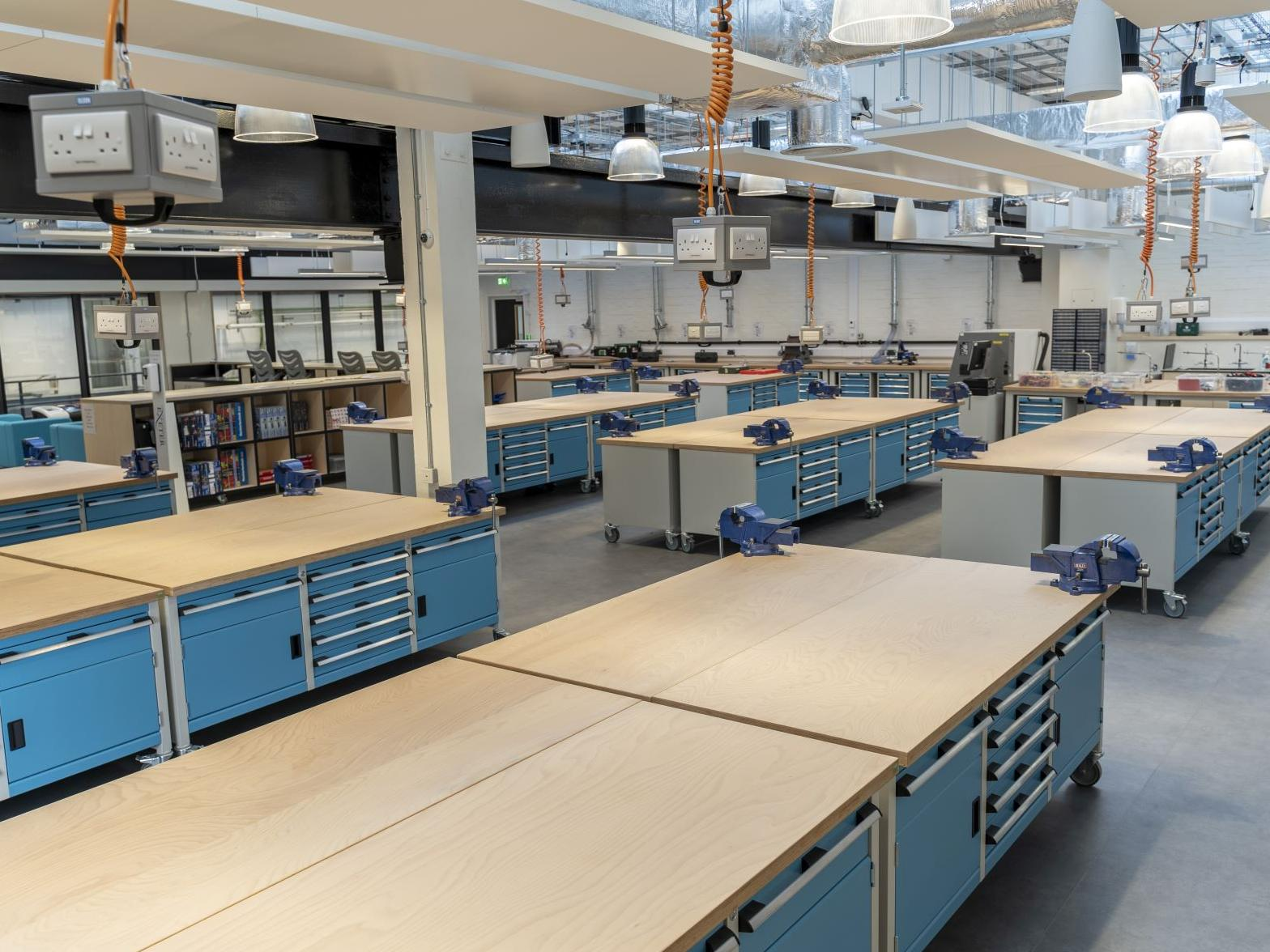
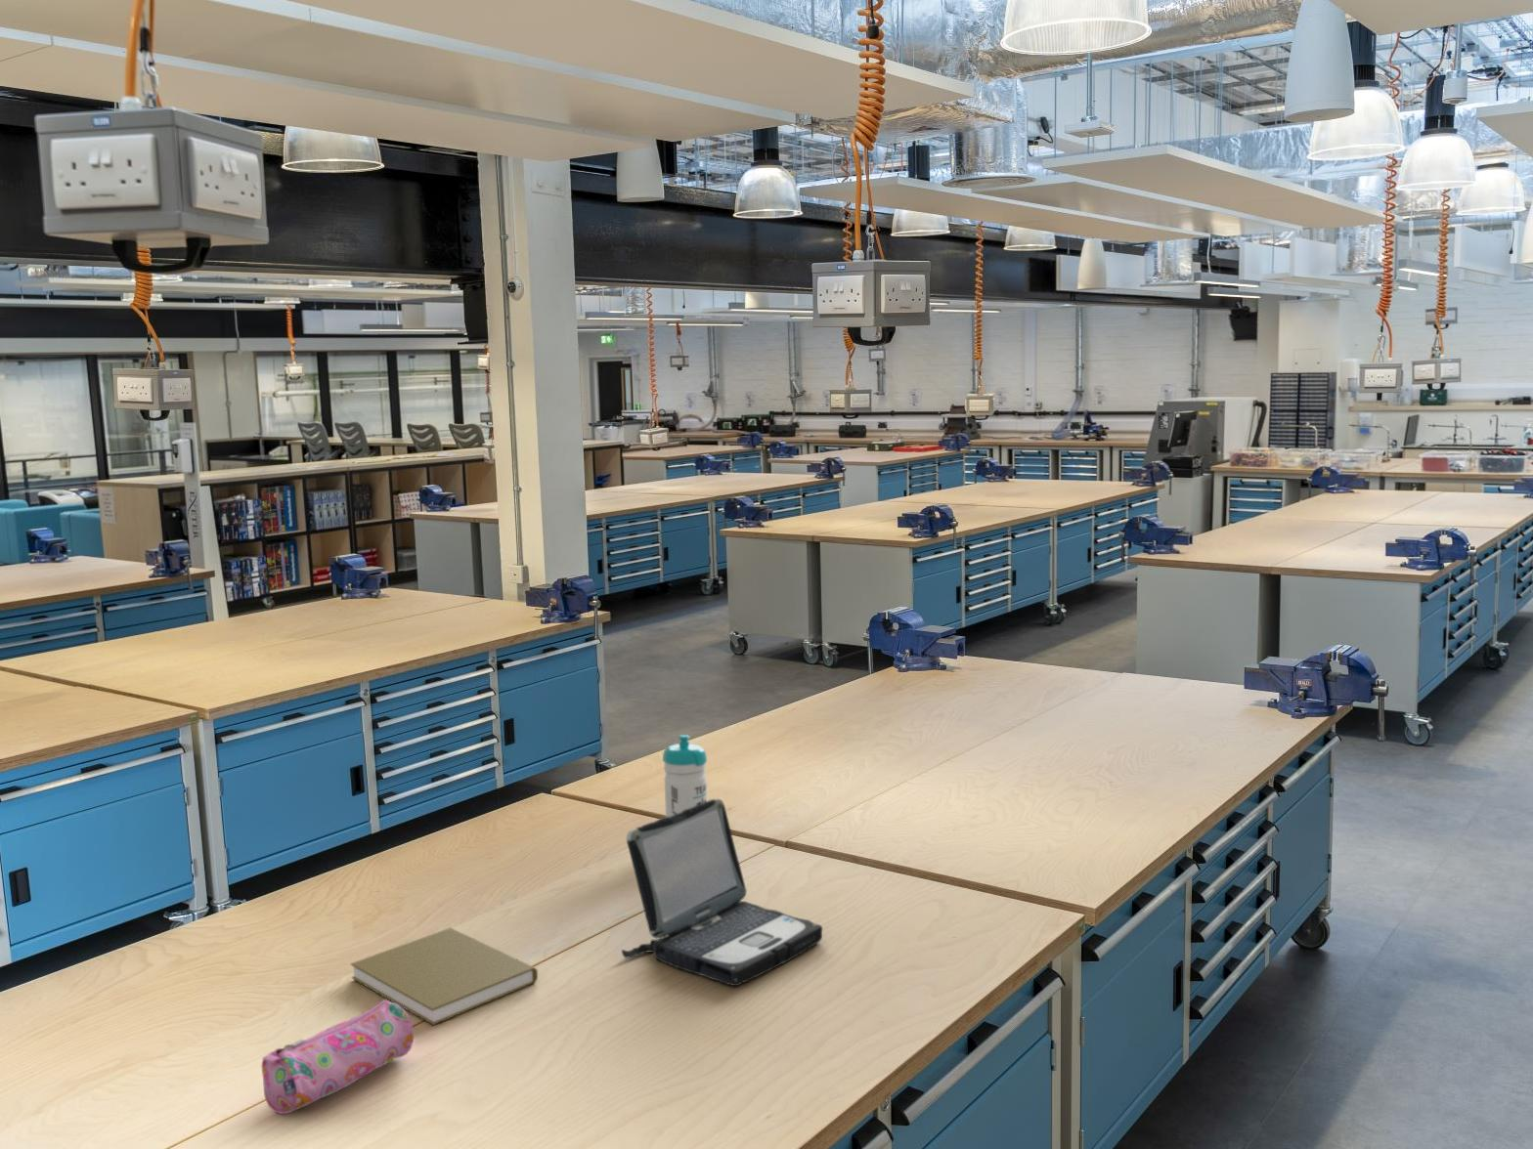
+ laptop (721, 886)
+ book (443, 972)
+ pencil case (337, 1054)
+ water bottle (686, 793)
